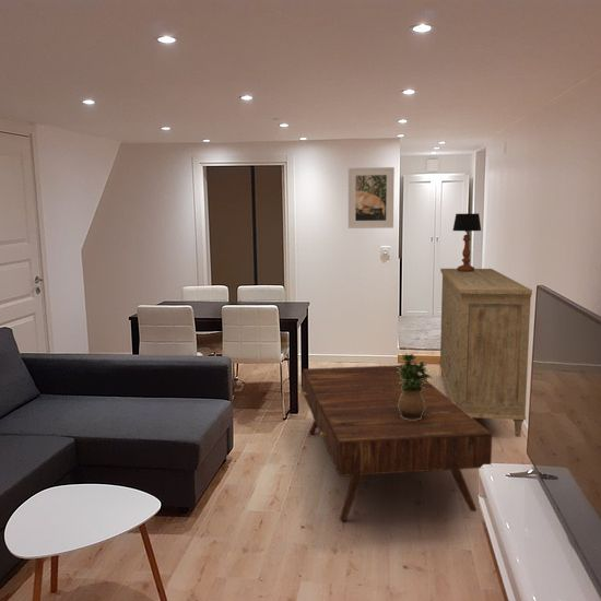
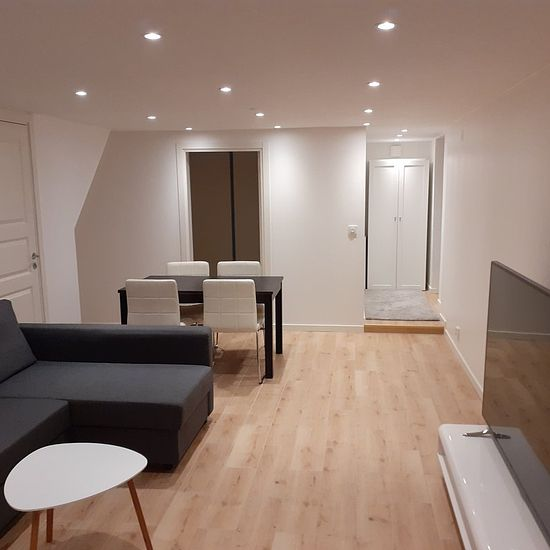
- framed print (370, 198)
- coffee table (376, 431)
- potted plant (412, 386)
- dresser (475, 340)
- table lamp (466, 241)
